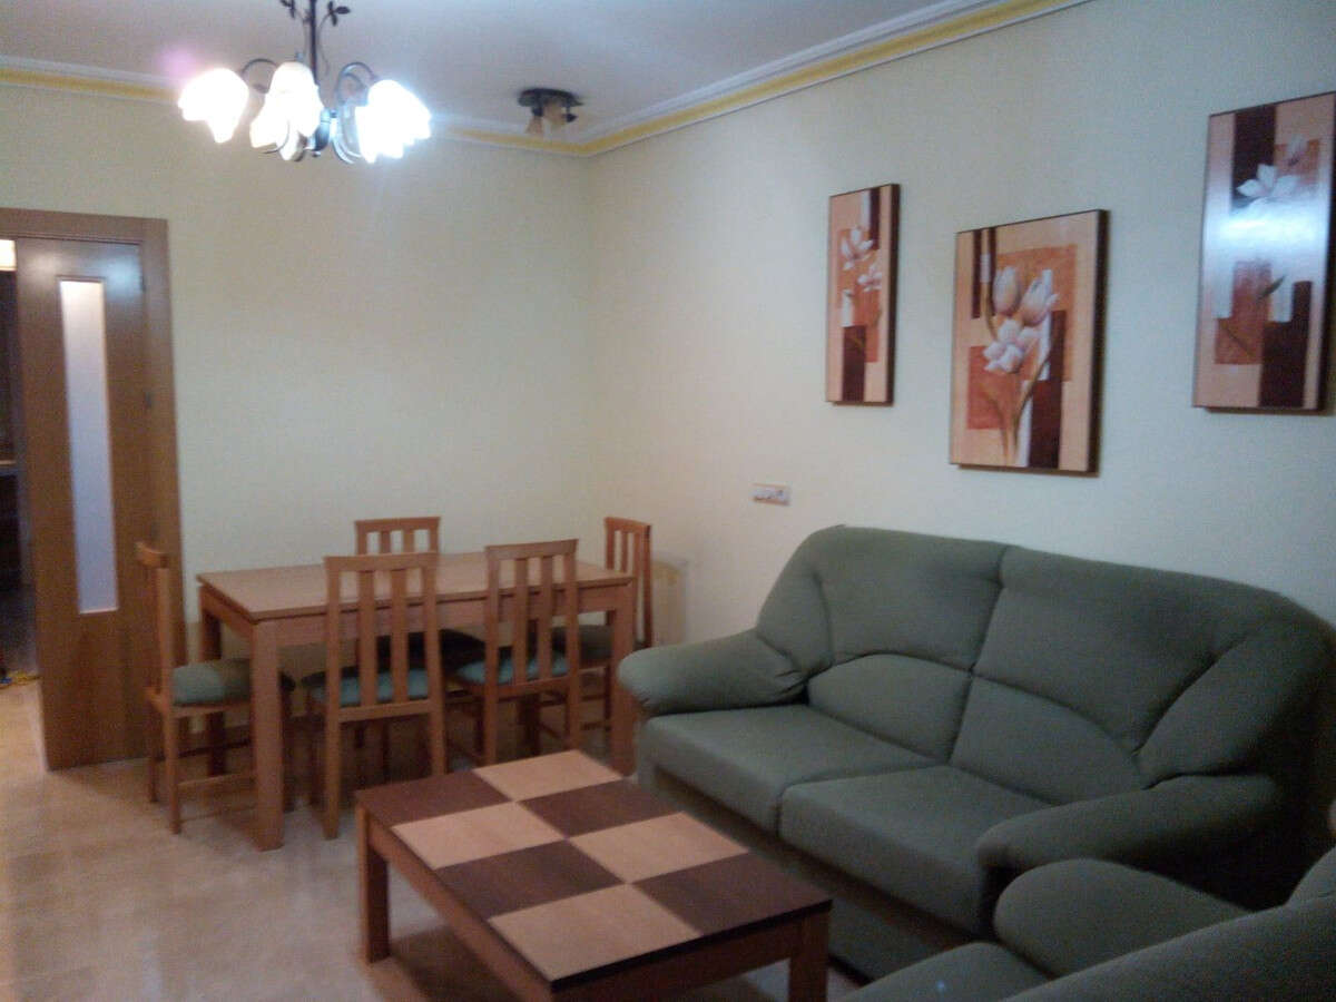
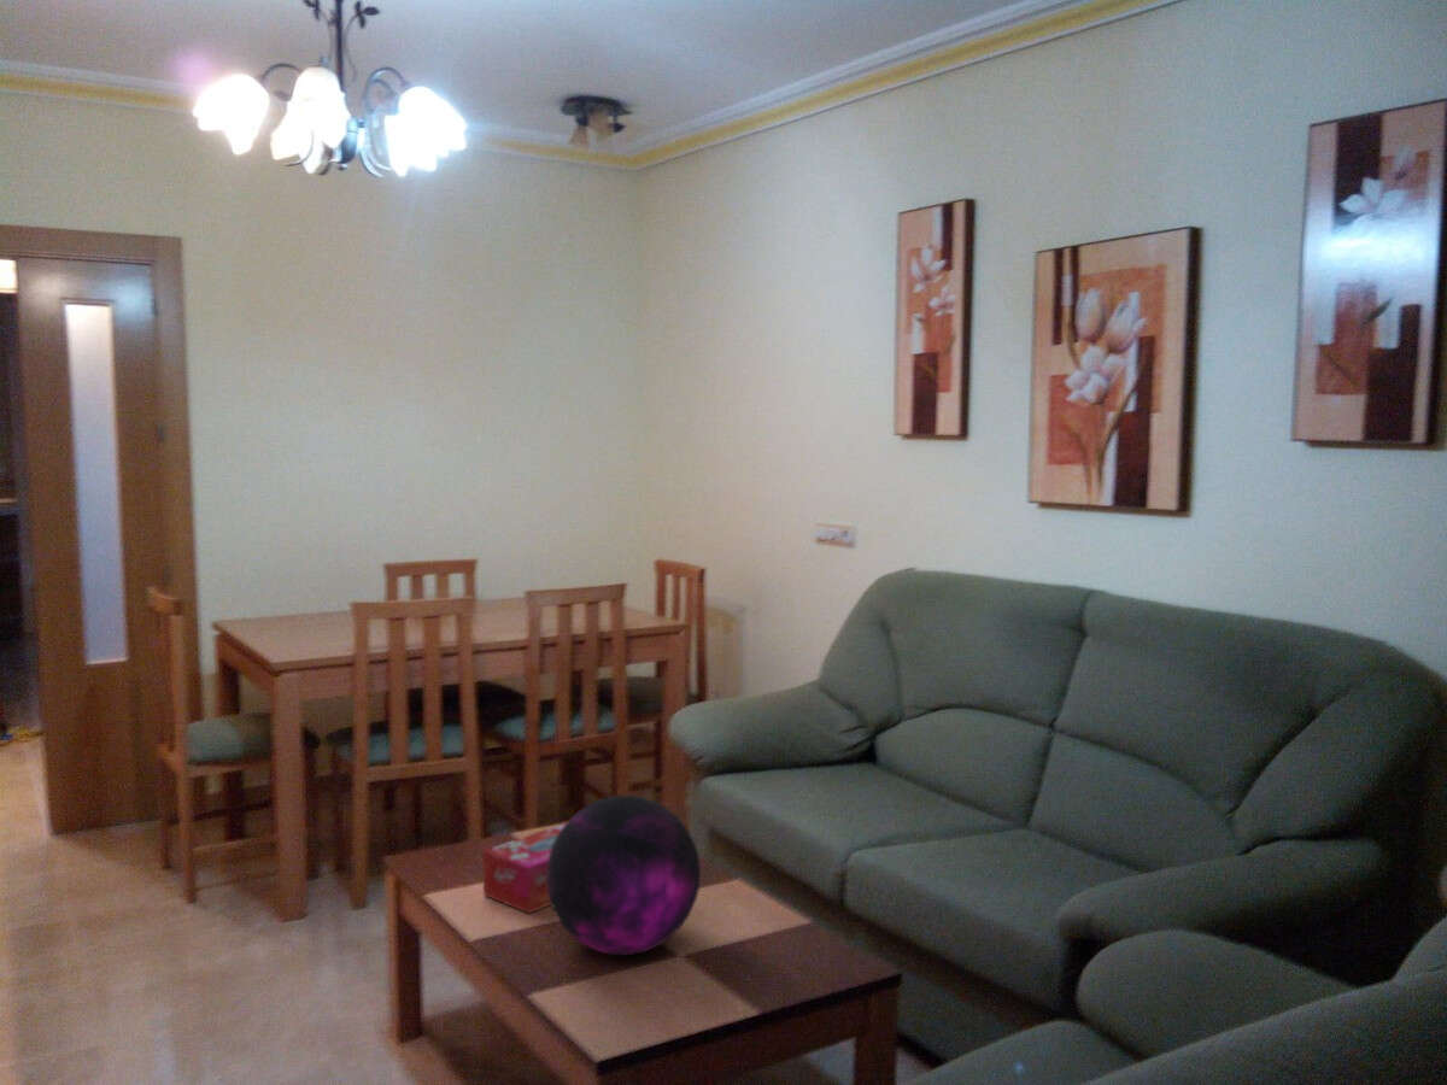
+ tissue box (547, 861)
+ decorative orb (623, 873)
